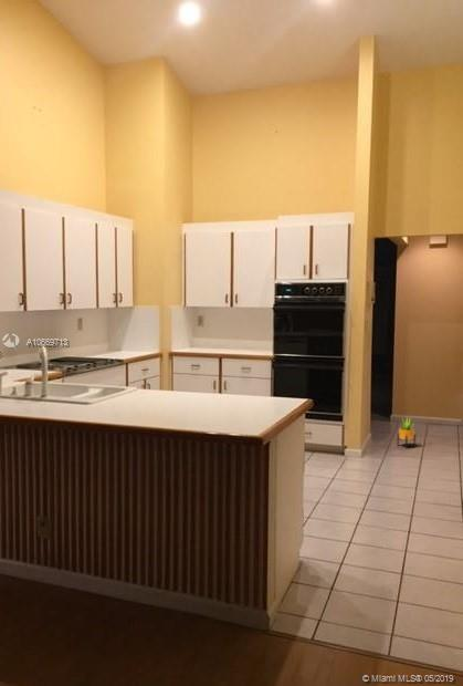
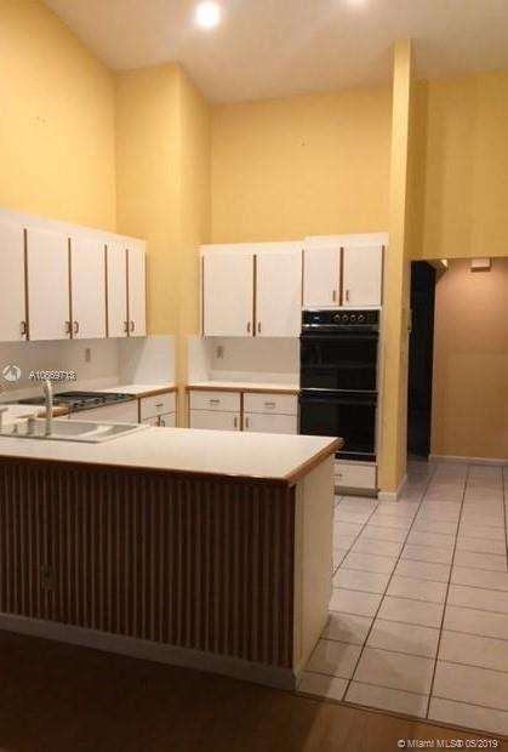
- potted plant (407, 430)
